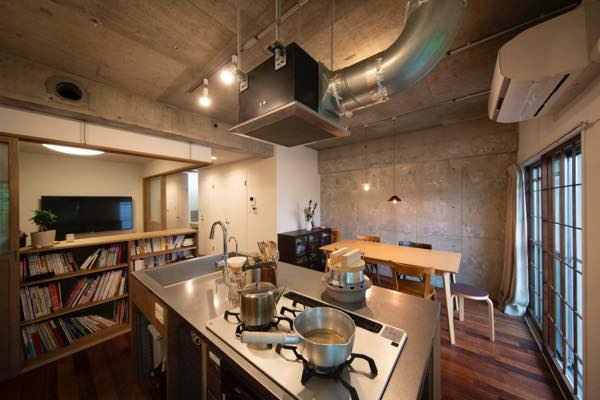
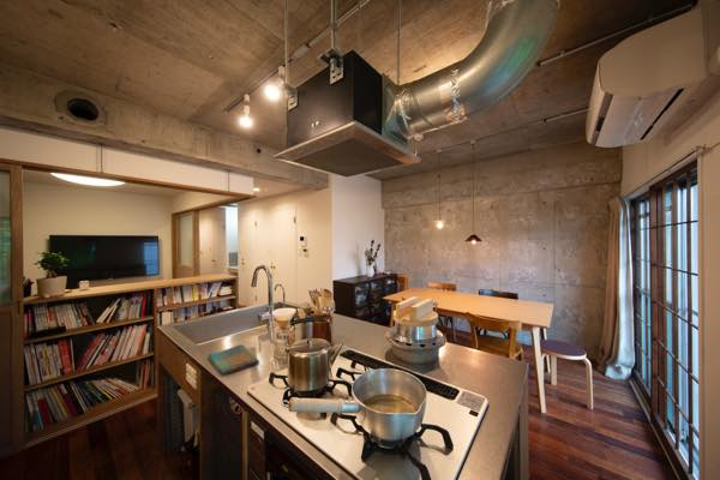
+ dish towel (233, 358)
